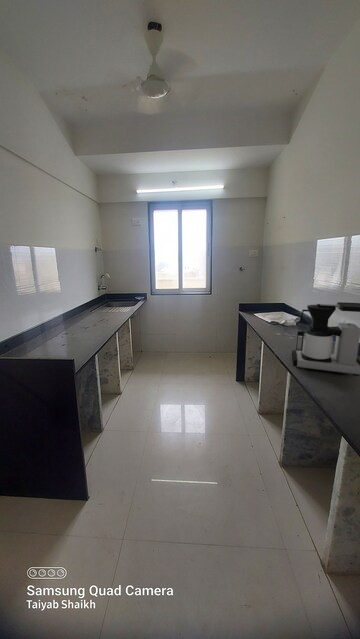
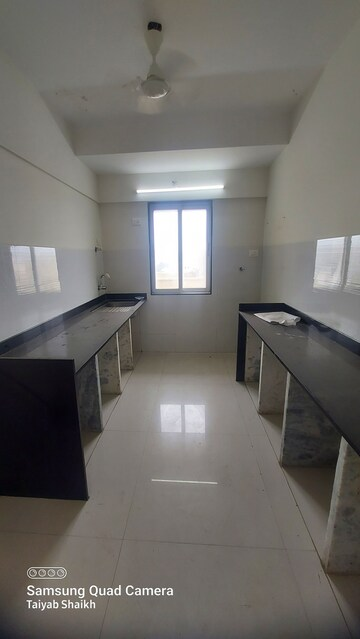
- coffee maker (328, 336)
